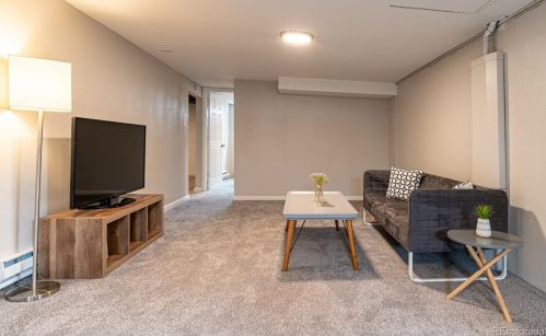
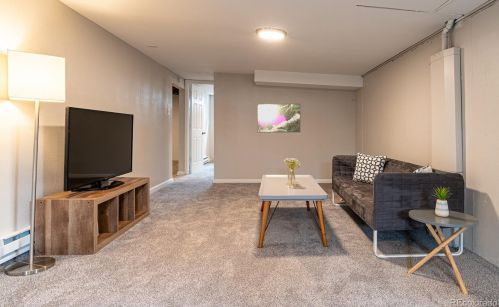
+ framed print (278, 118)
